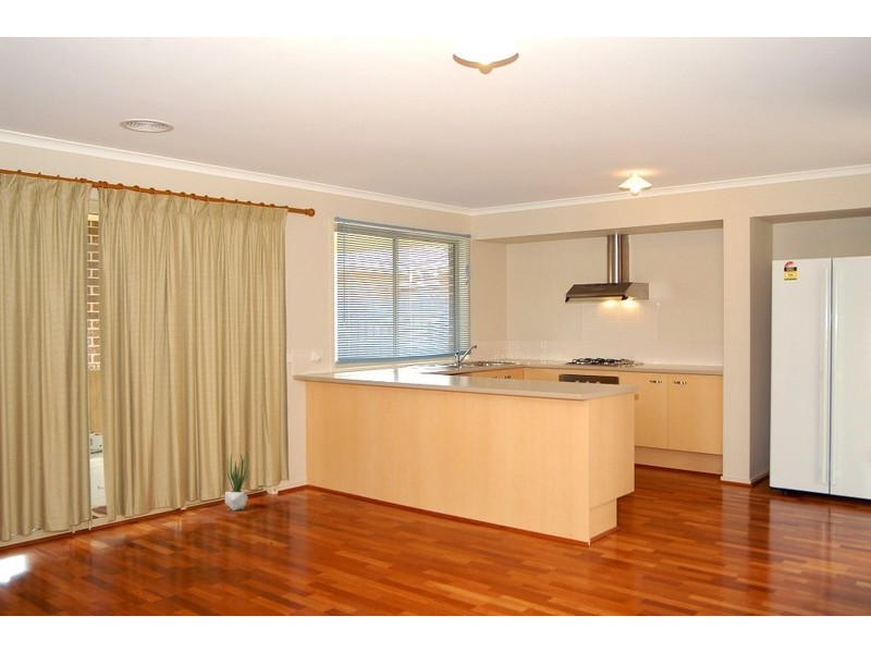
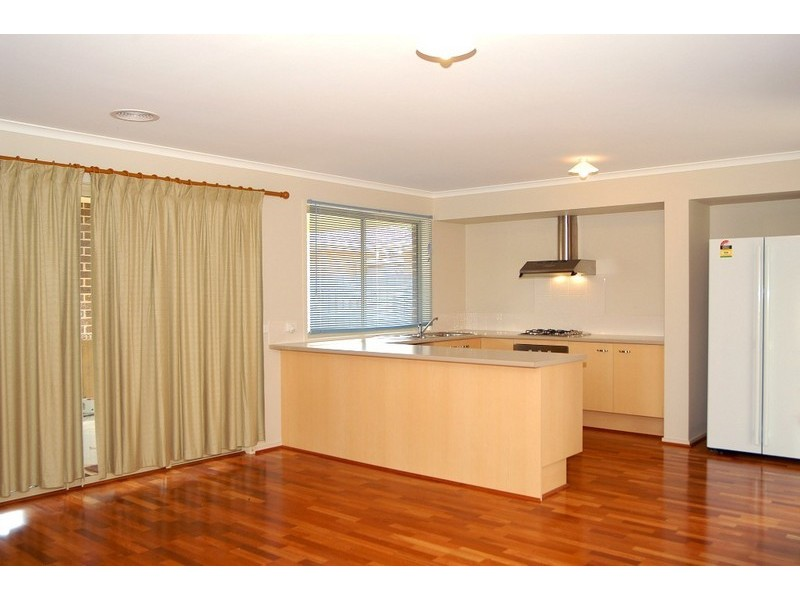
- potted plant (237, 480)
